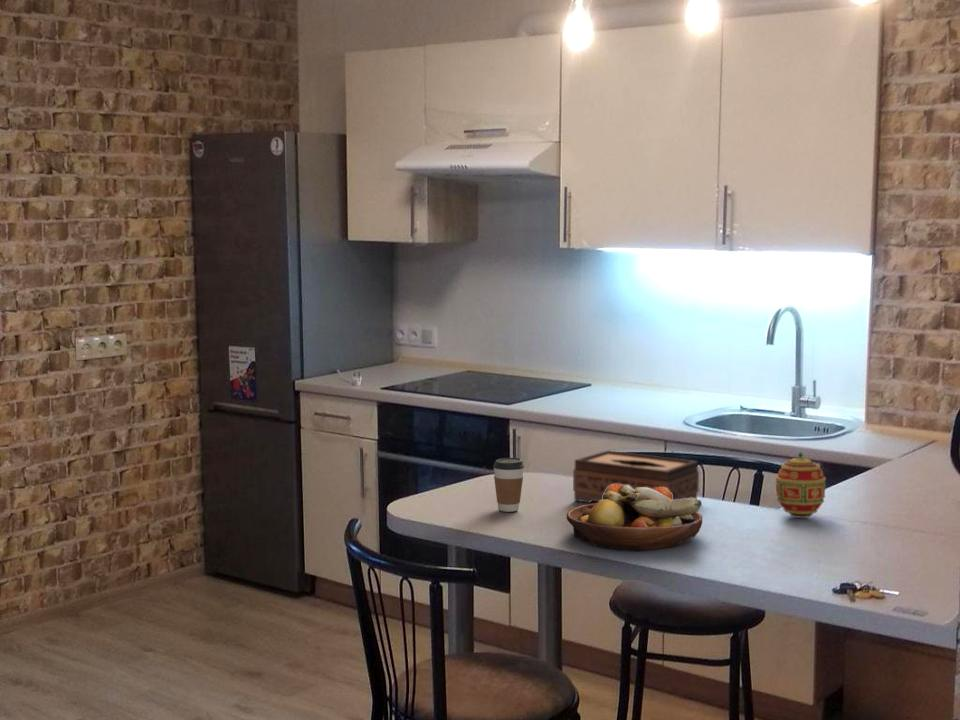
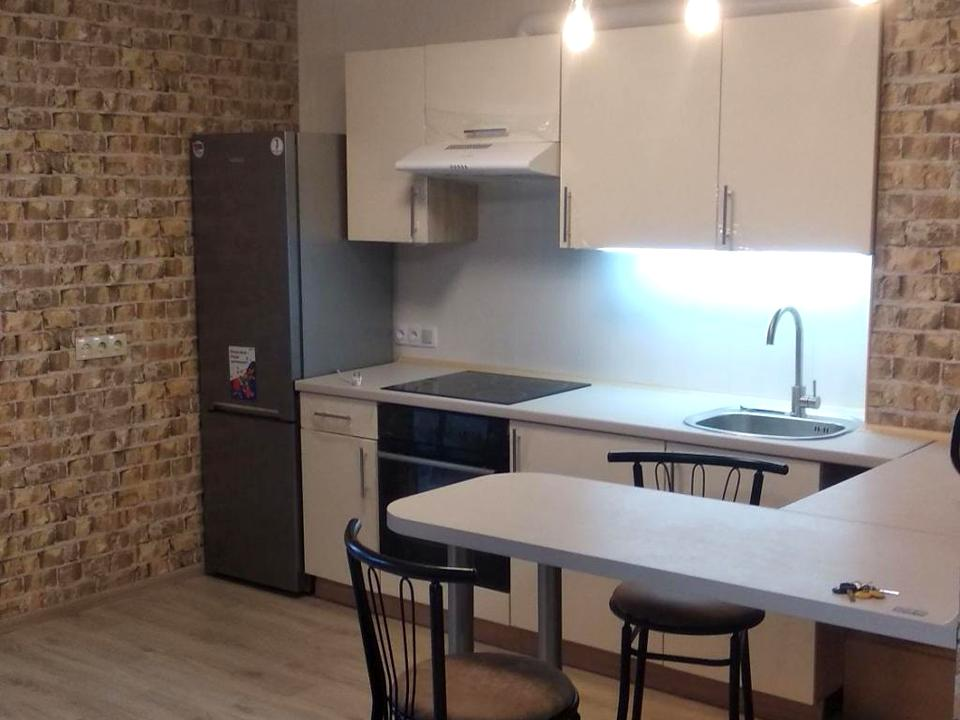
- fruit bowl (635, 509)
- coffee cup (508, 484)
- tissue box (635, 480)
- decorative egg (800, 484)
